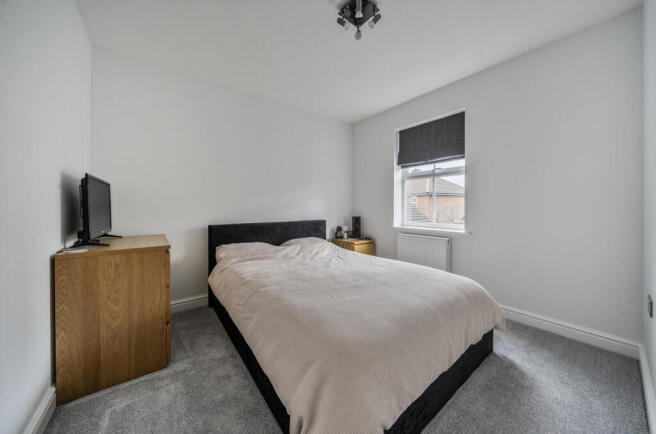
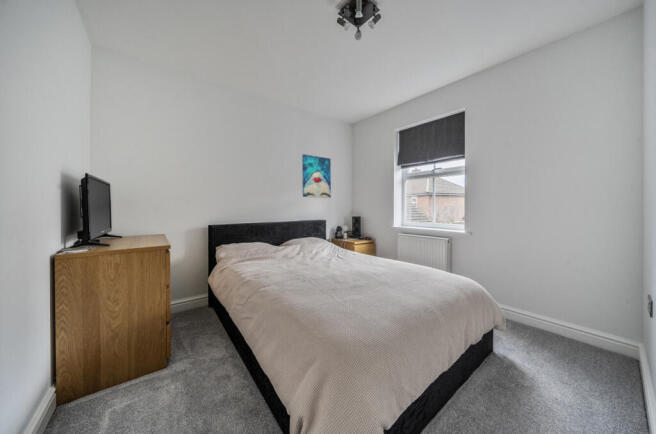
+ wall art (317, 177)
